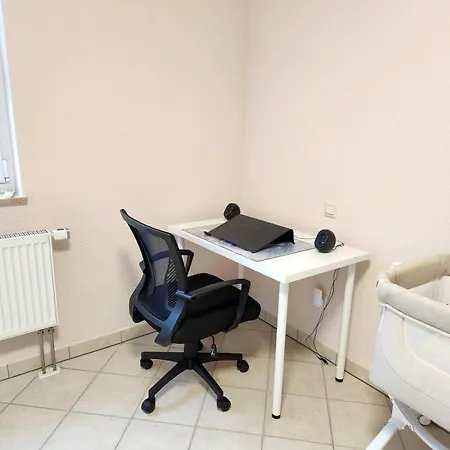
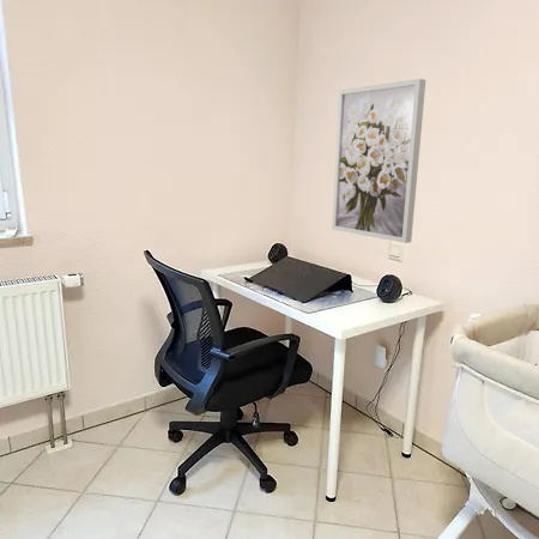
+ wall art (373, 163)
